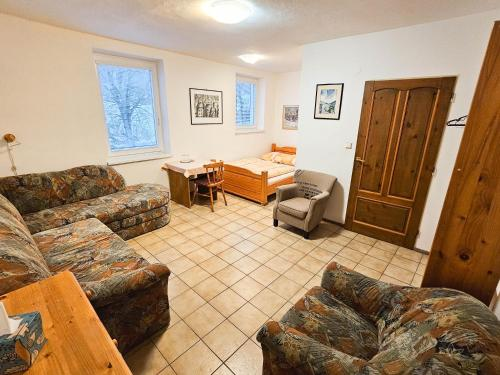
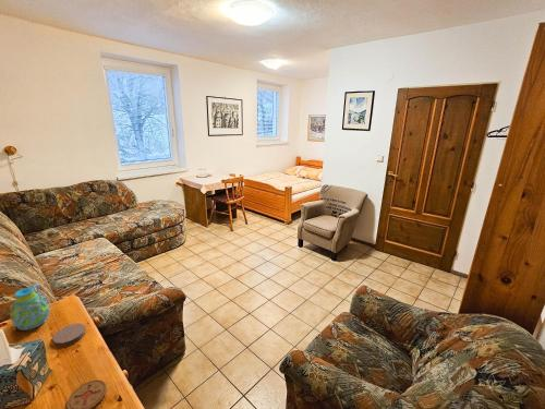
+ coaster (87, 395)
+ mug (31, 304)
+ coaster (69, 334)
